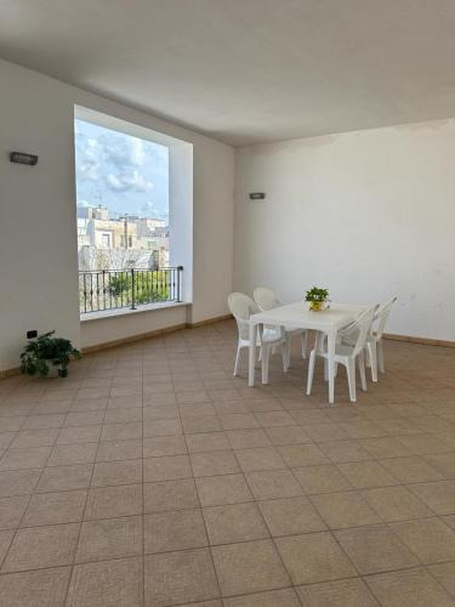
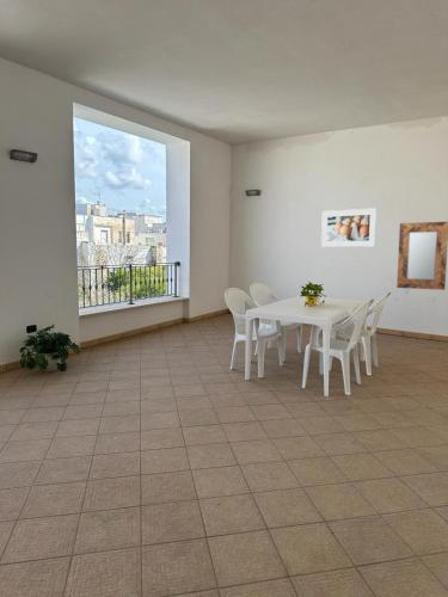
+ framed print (348, 228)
+ home mirror (422, 256)
